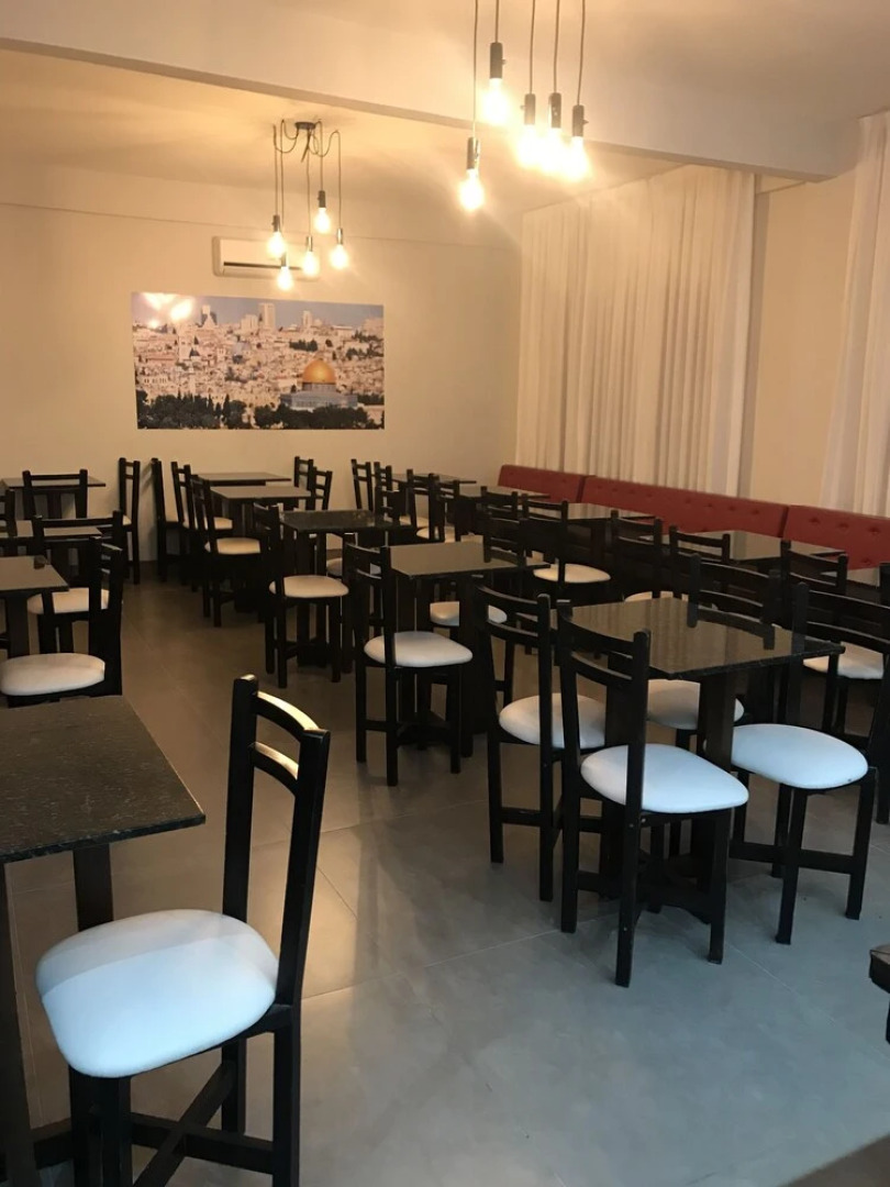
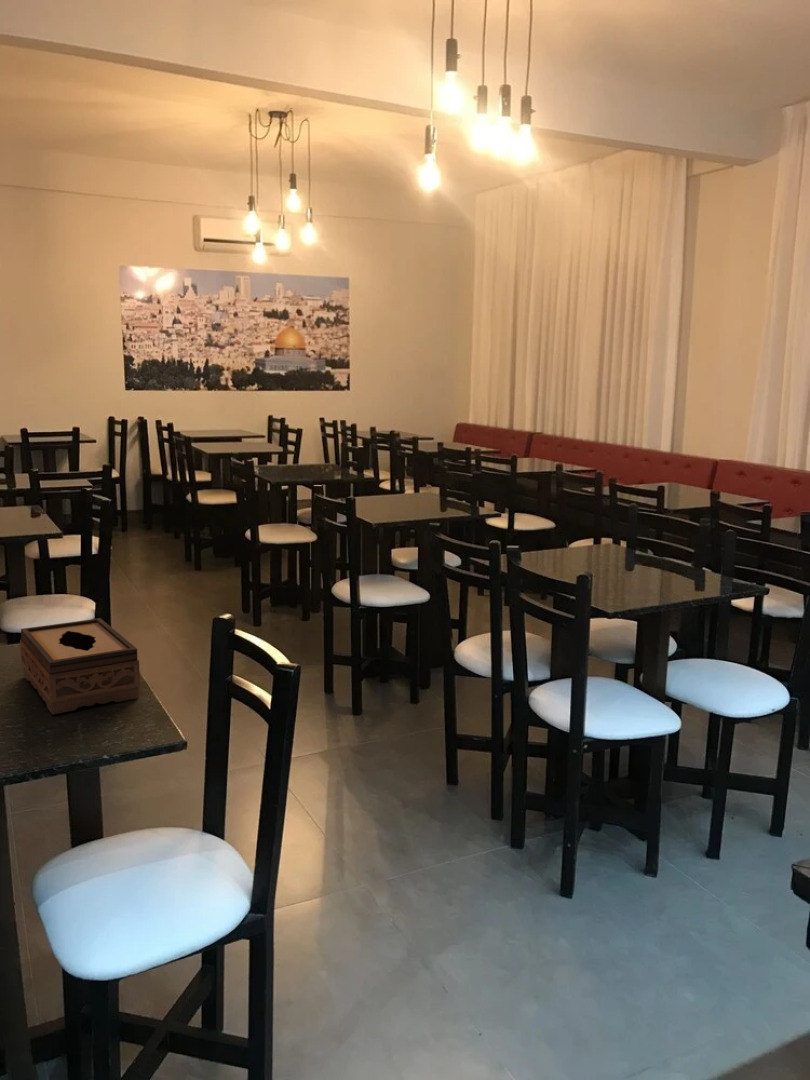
+ tissue box (78, 662)
